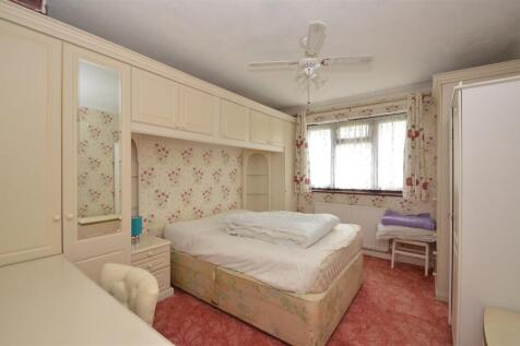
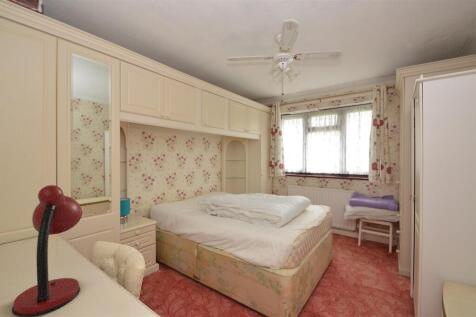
+ desk lamp (51, 234)
